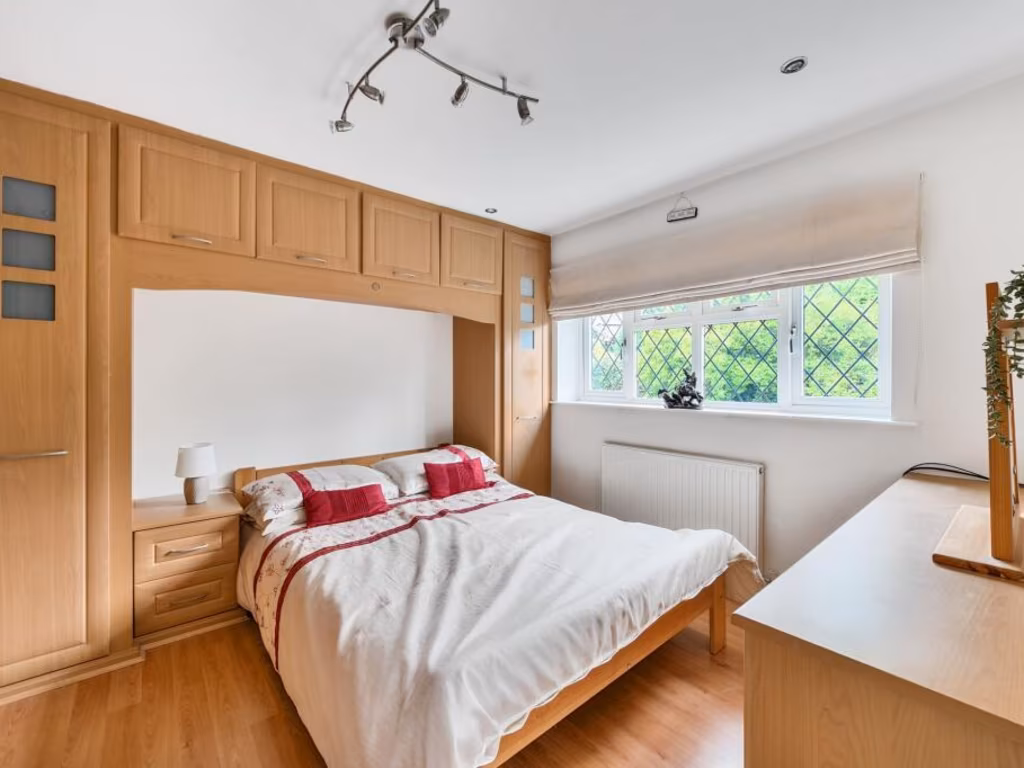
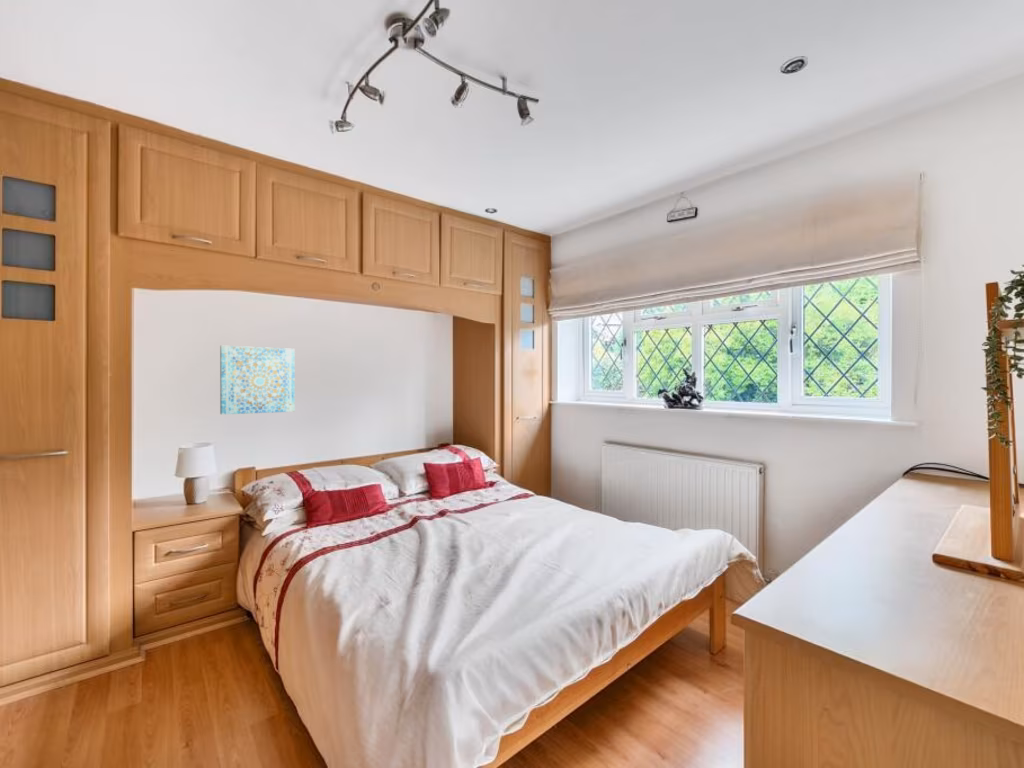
+ wall art (259, 380)
